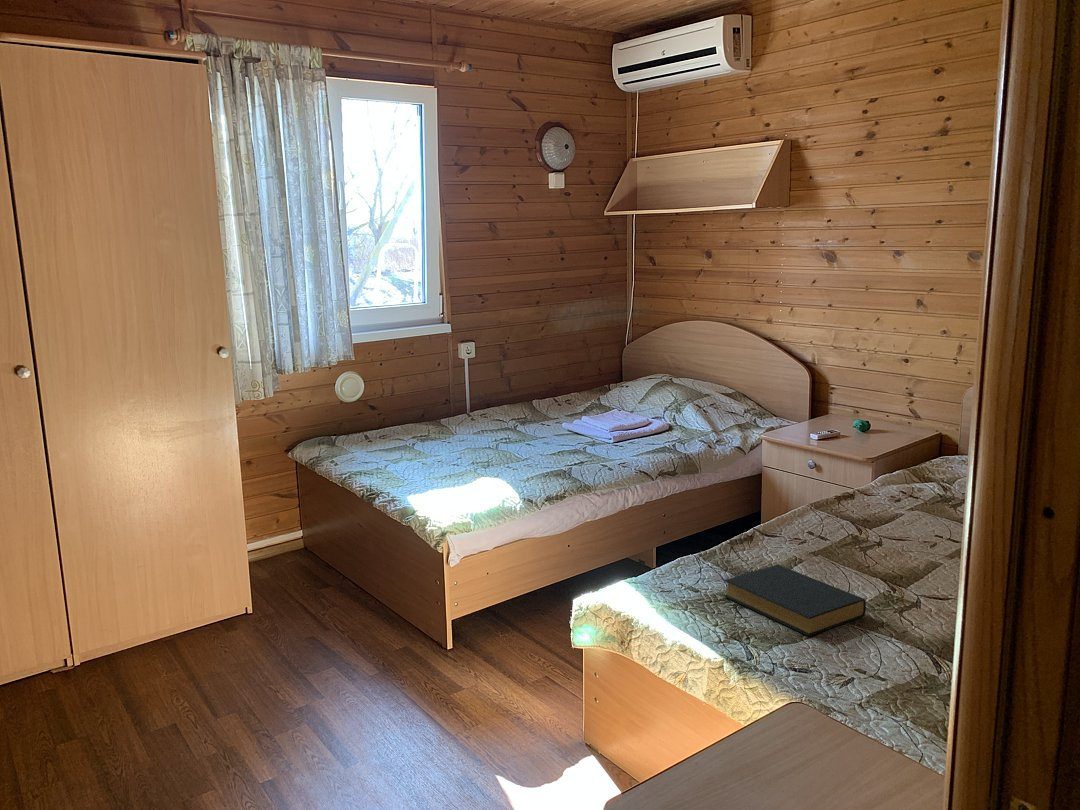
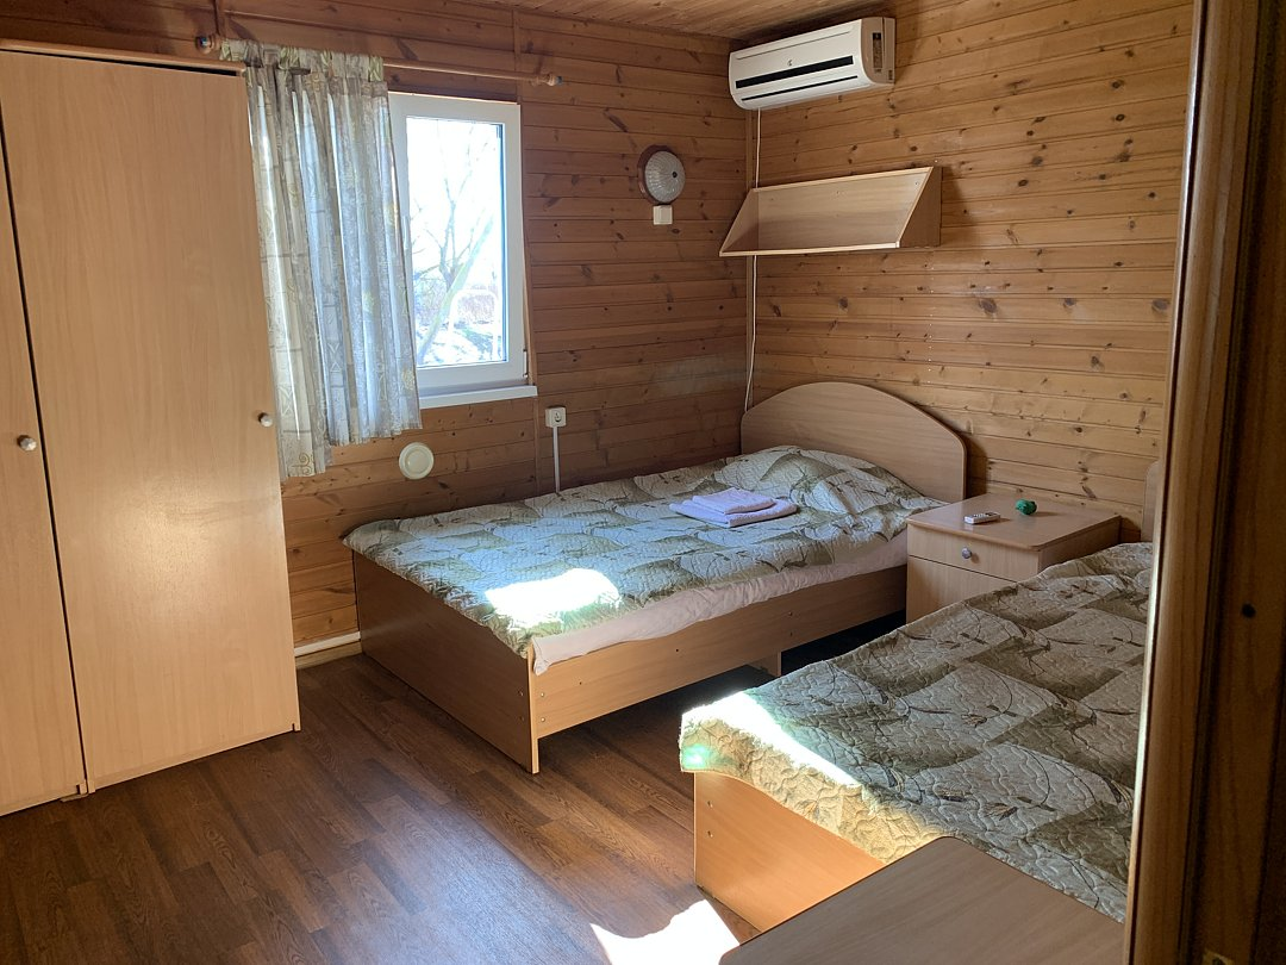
- hardback book (792, 597)
